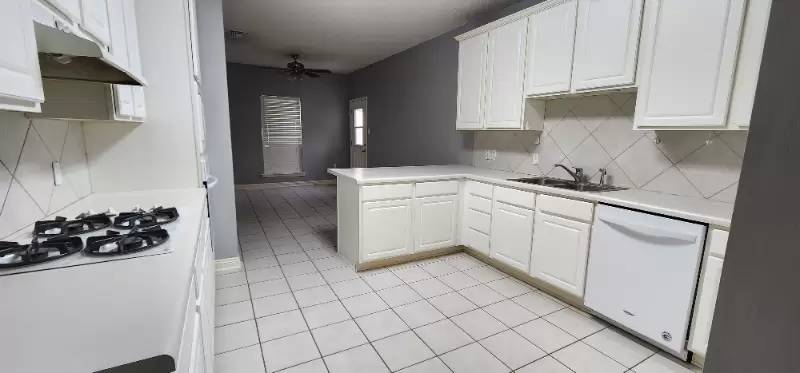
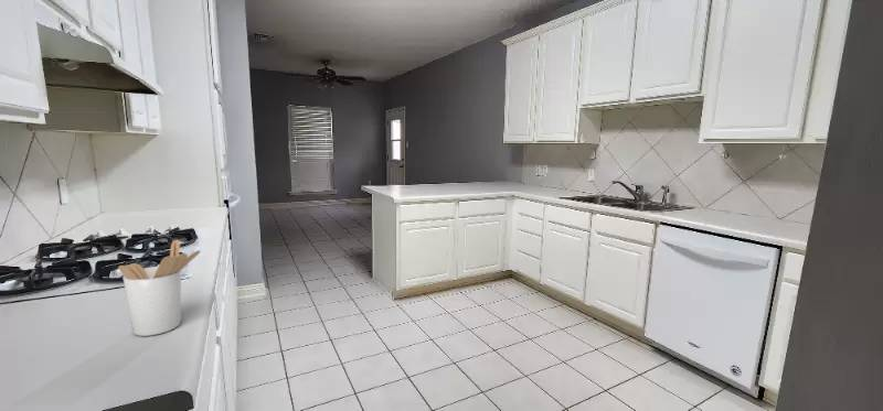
+ utensil holder (163, 288)
